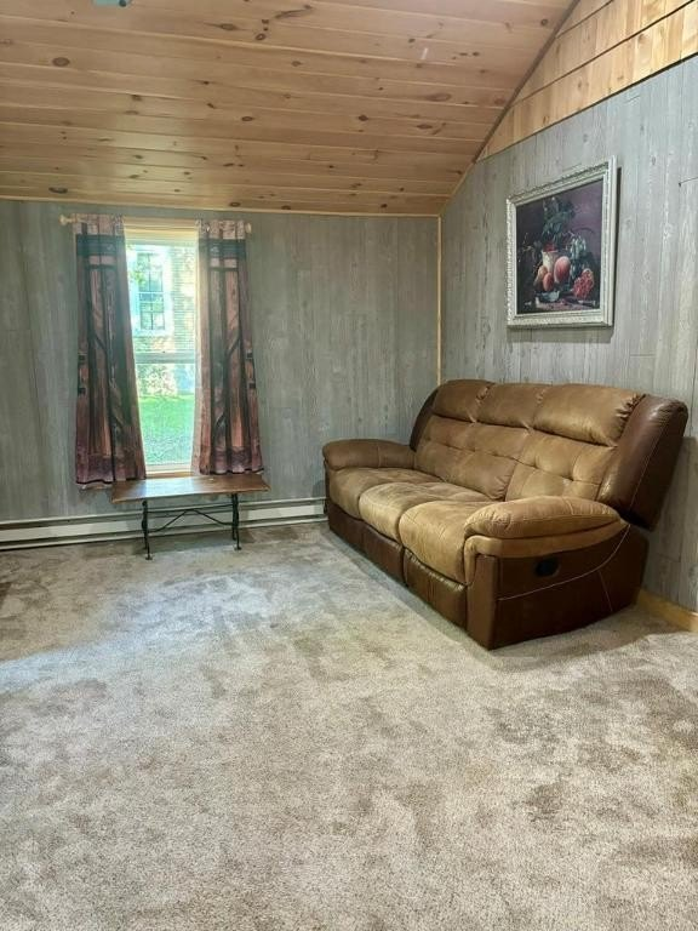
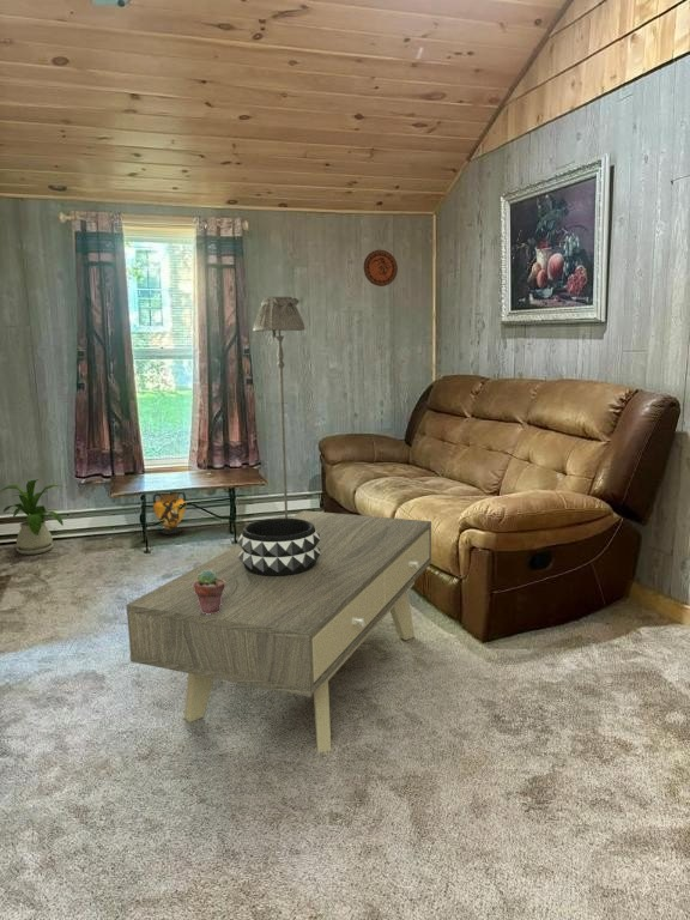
+ coffee table (310, 615)
+ floor lamp (282, 412)
+ decorative bowl (279, 545)
+ potted succulent (208, 589)
+ decorative plate (380, 267)
+ vase (170, 510)
+ house plant (35, 510)
